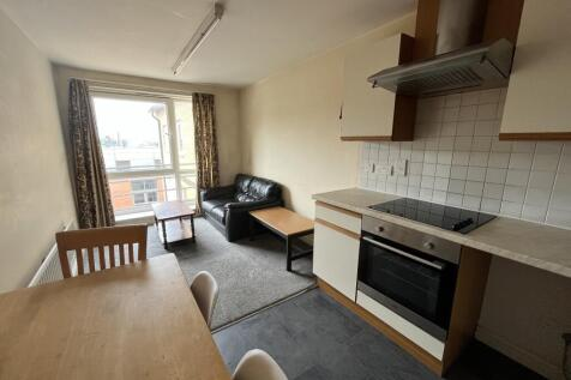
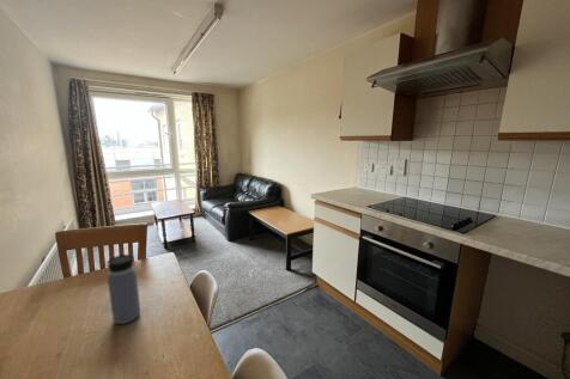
+ water bottle (123, 285)
